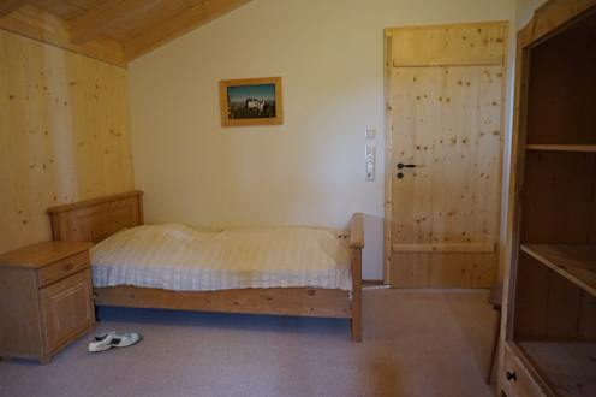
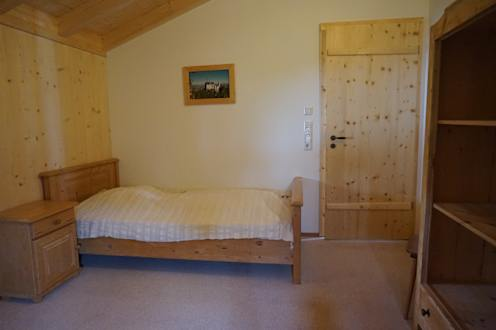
- shoe (115, 337)
